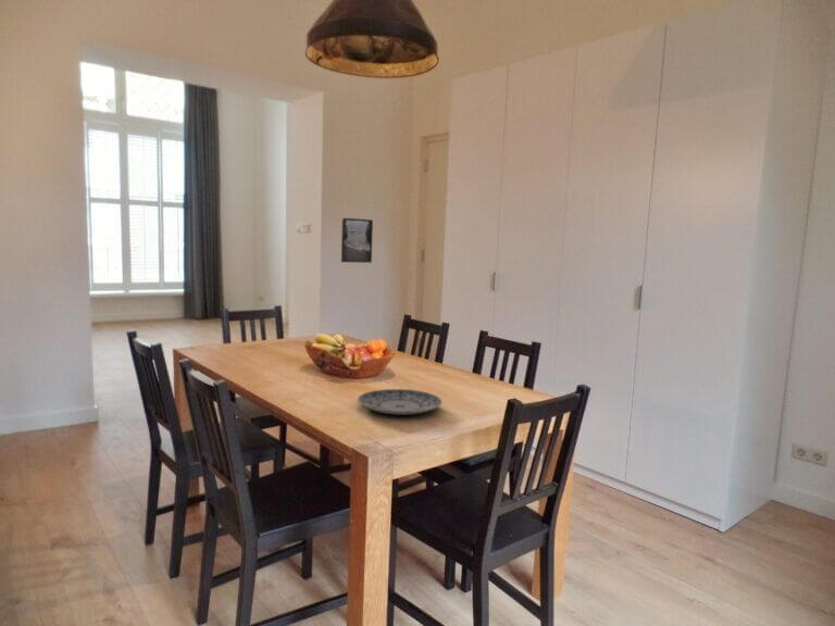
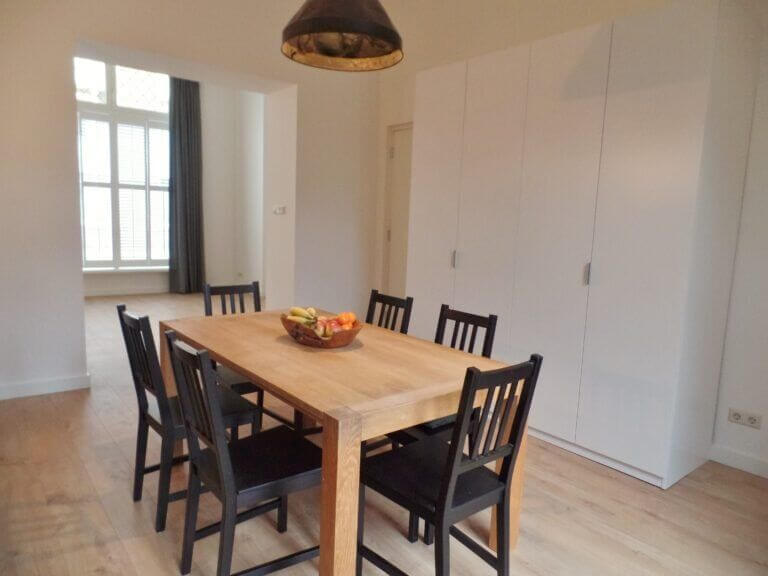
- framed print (357, 240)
- plate (399, 403)
